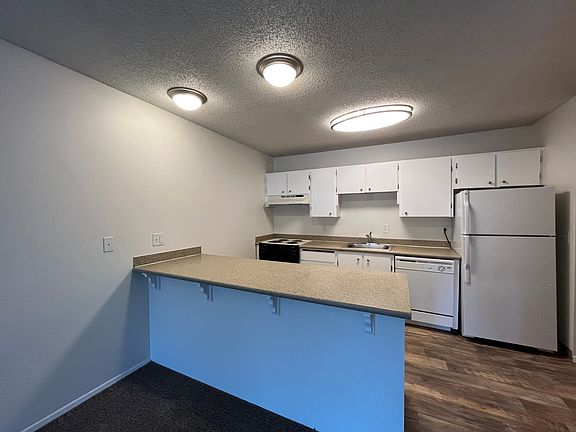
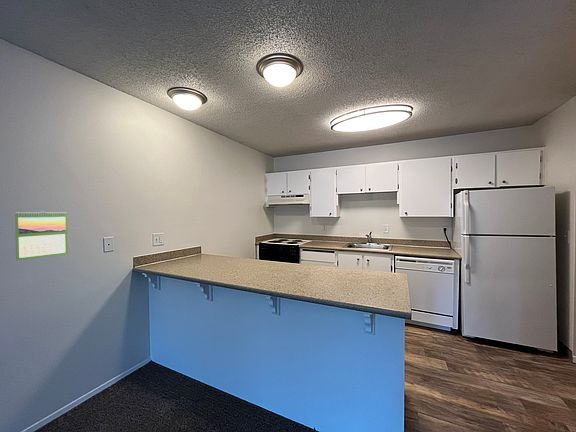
+ calendar (43, 234)
